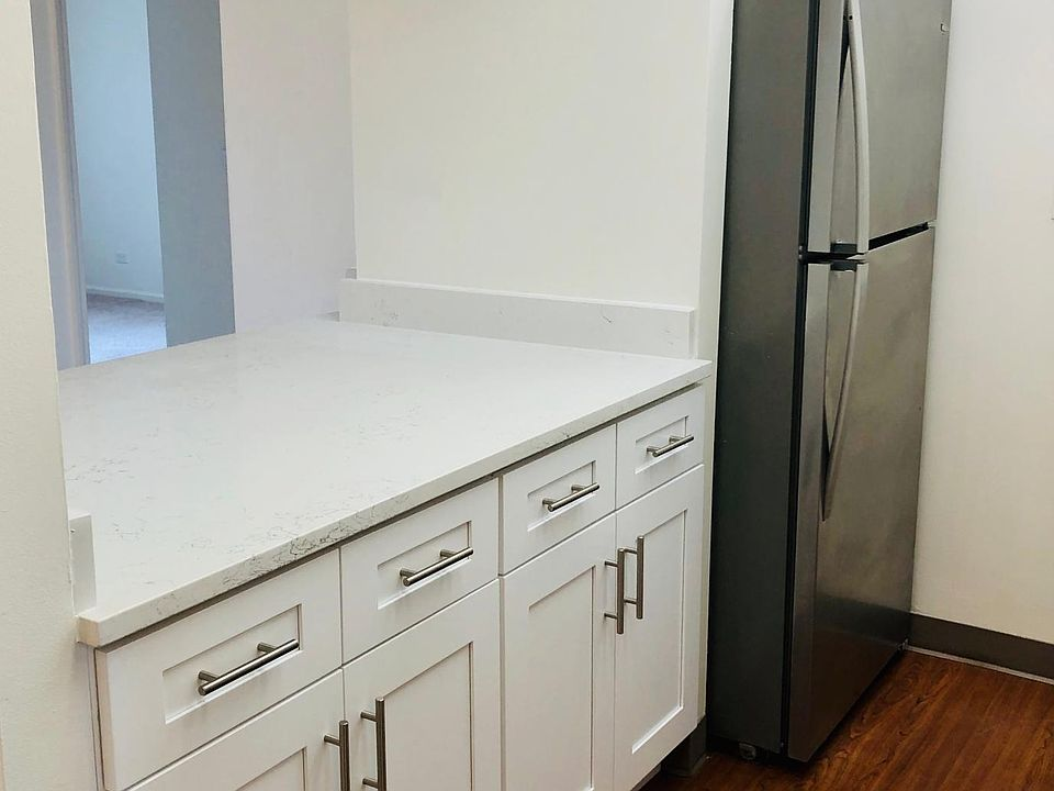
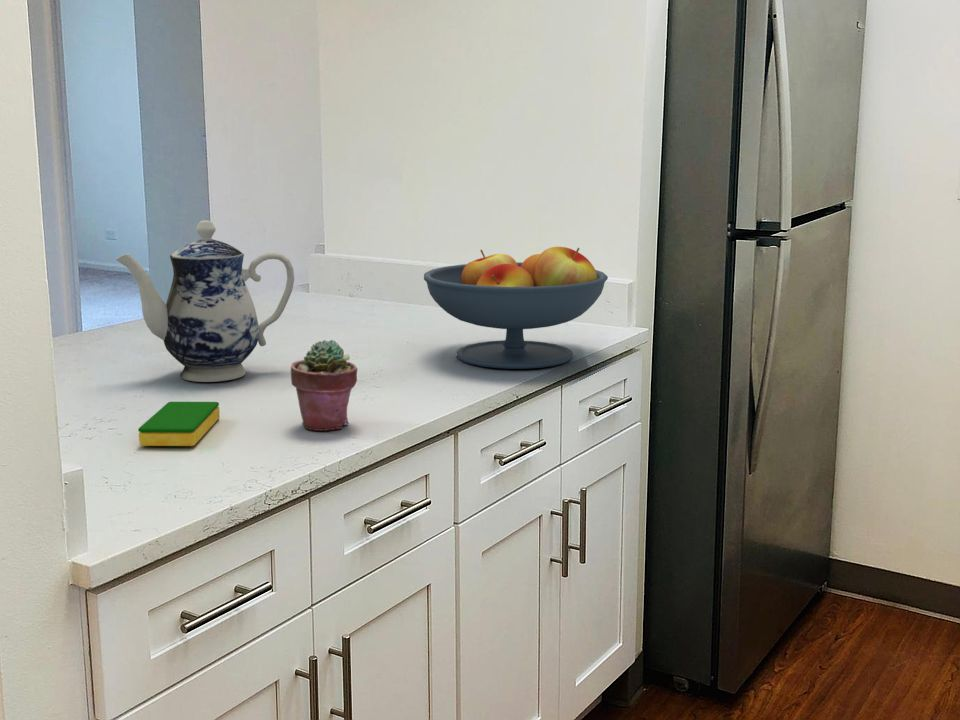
+ potted succulent (324, 383)
+ teapot (209, 298)
+ fruit bowl (515, 300)
+ dish sponge (180, 422)
